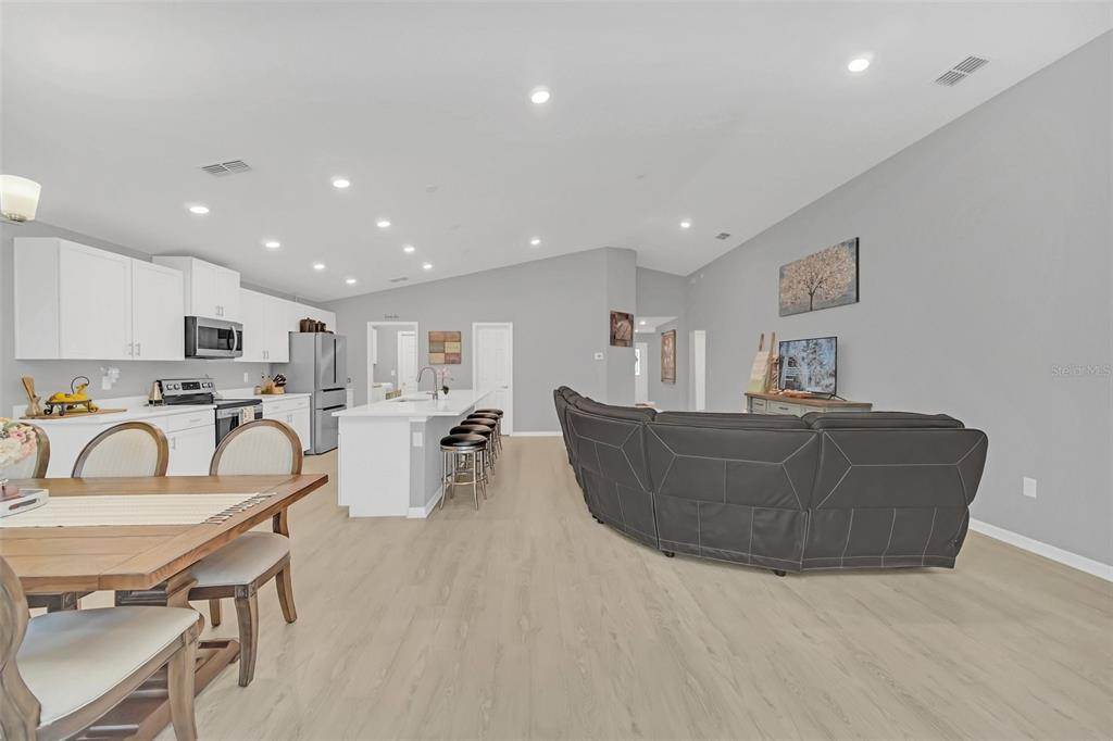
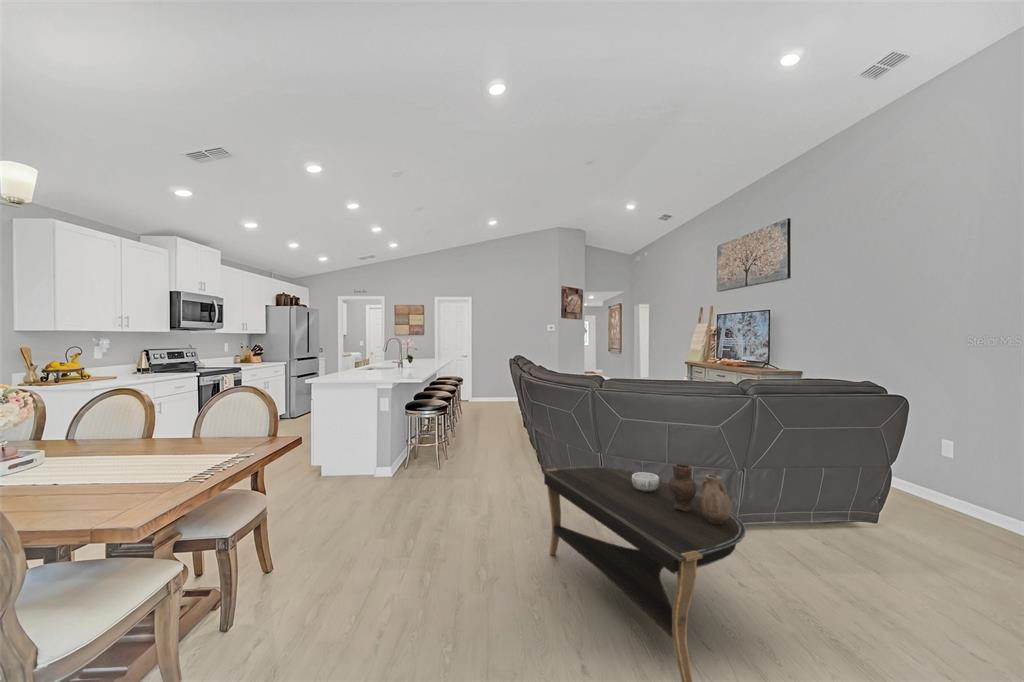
+ decorative bowl (645, 482)
+ vase (695, 492)
+ coffee table (643, 546)
